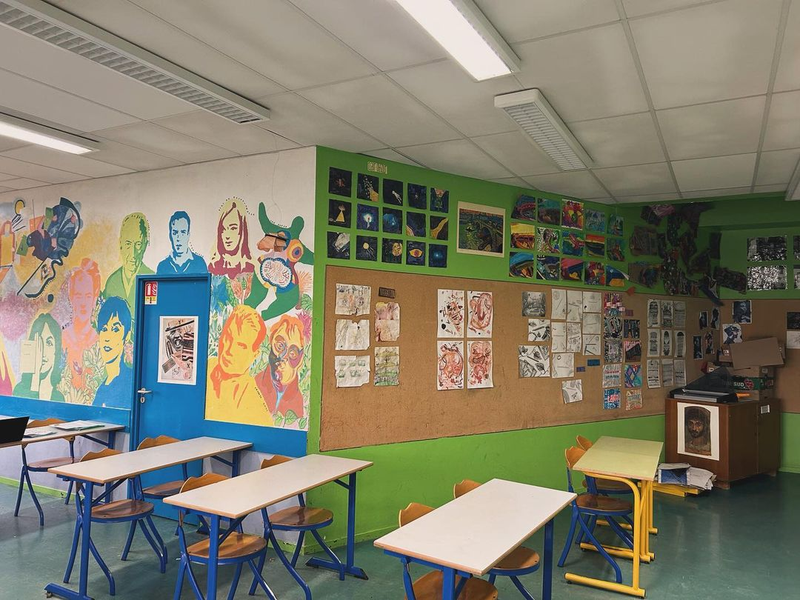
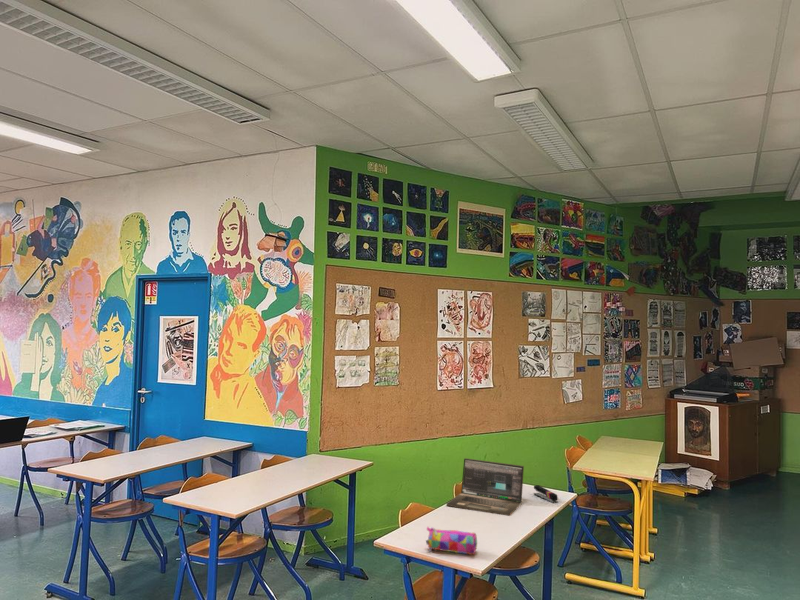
+ stapler (545, 493)
+ laptop (485, 485)
+ pencil case (451, 540)
